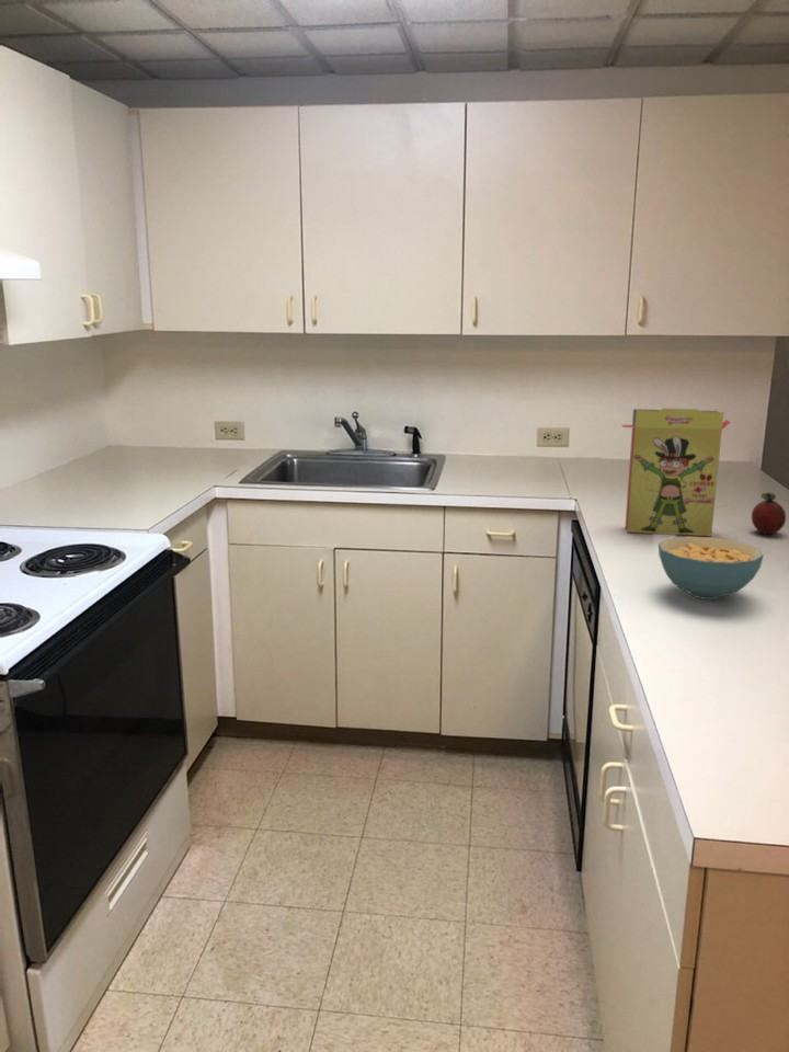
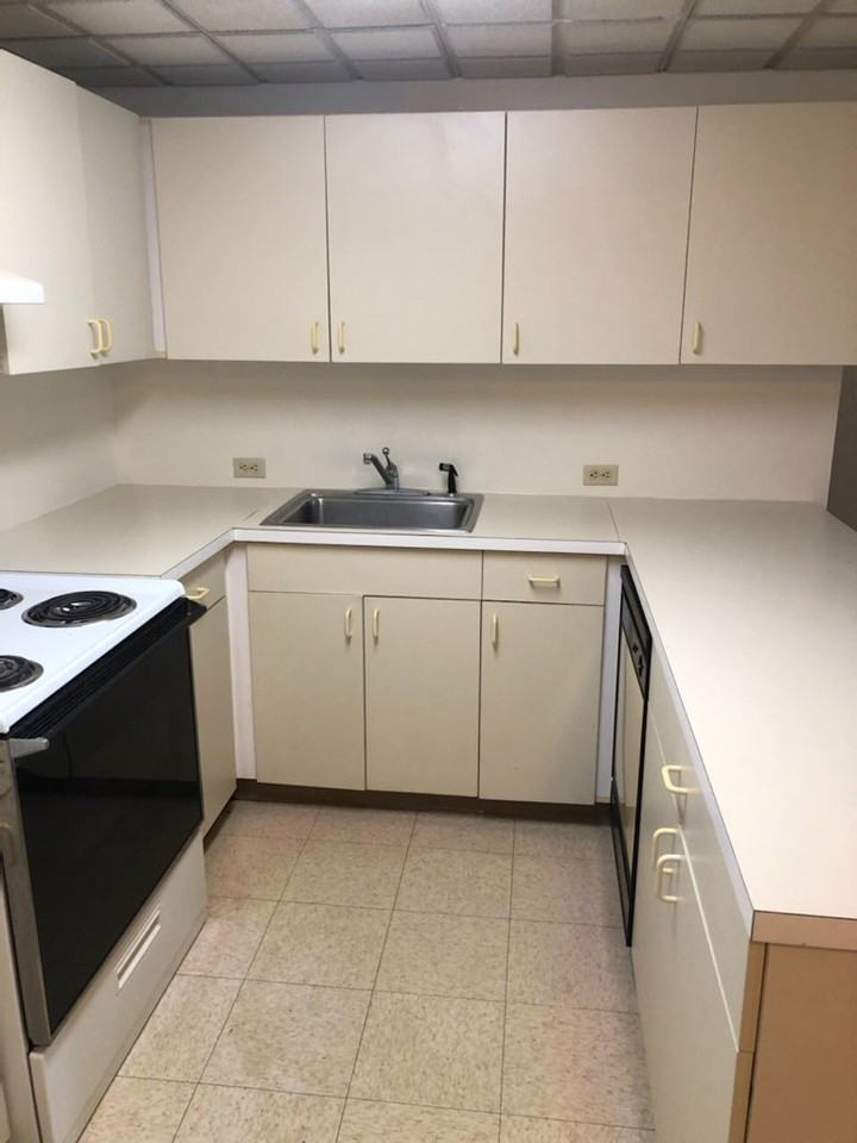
- cereal box (671, 470)
- cereal bowl (707, 572)
- fruit (768, 513)
